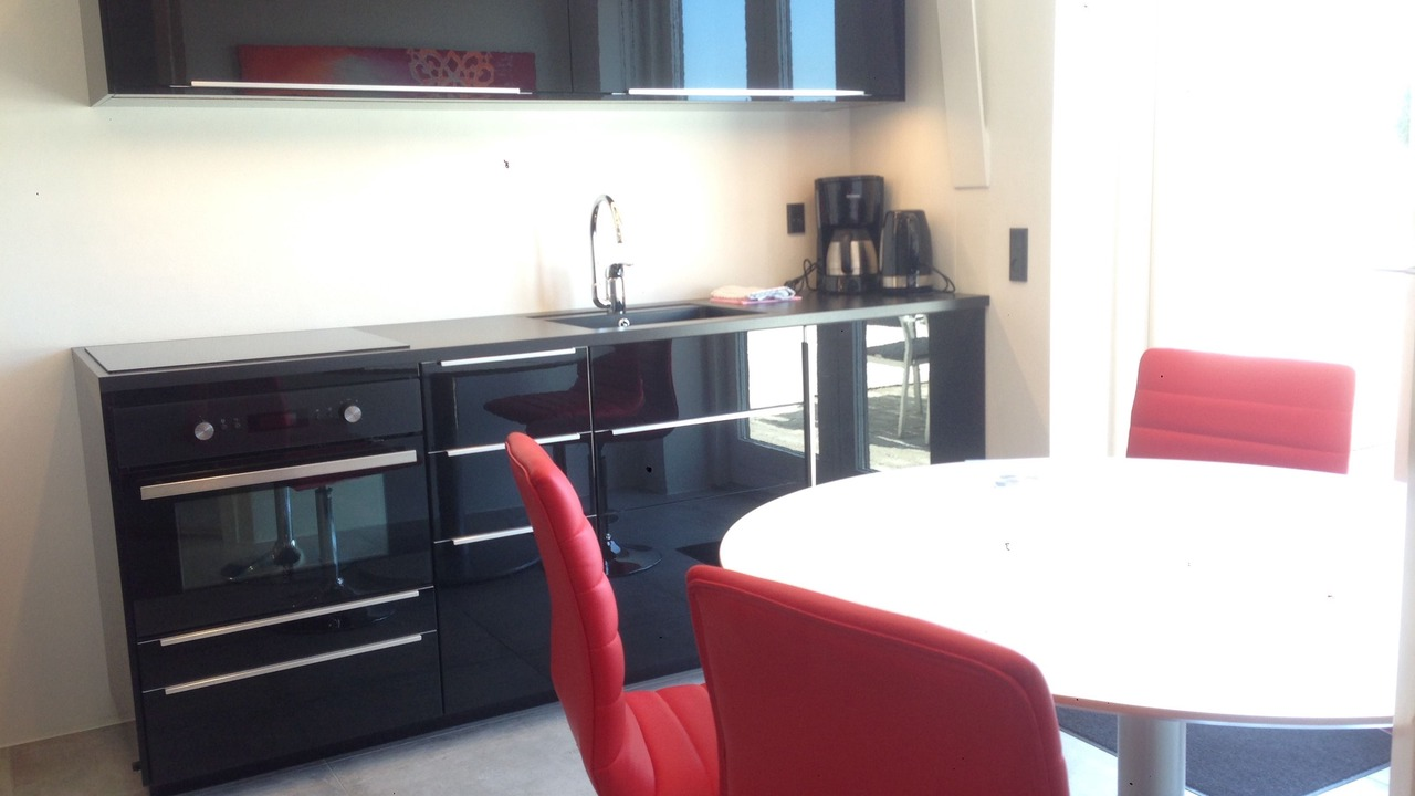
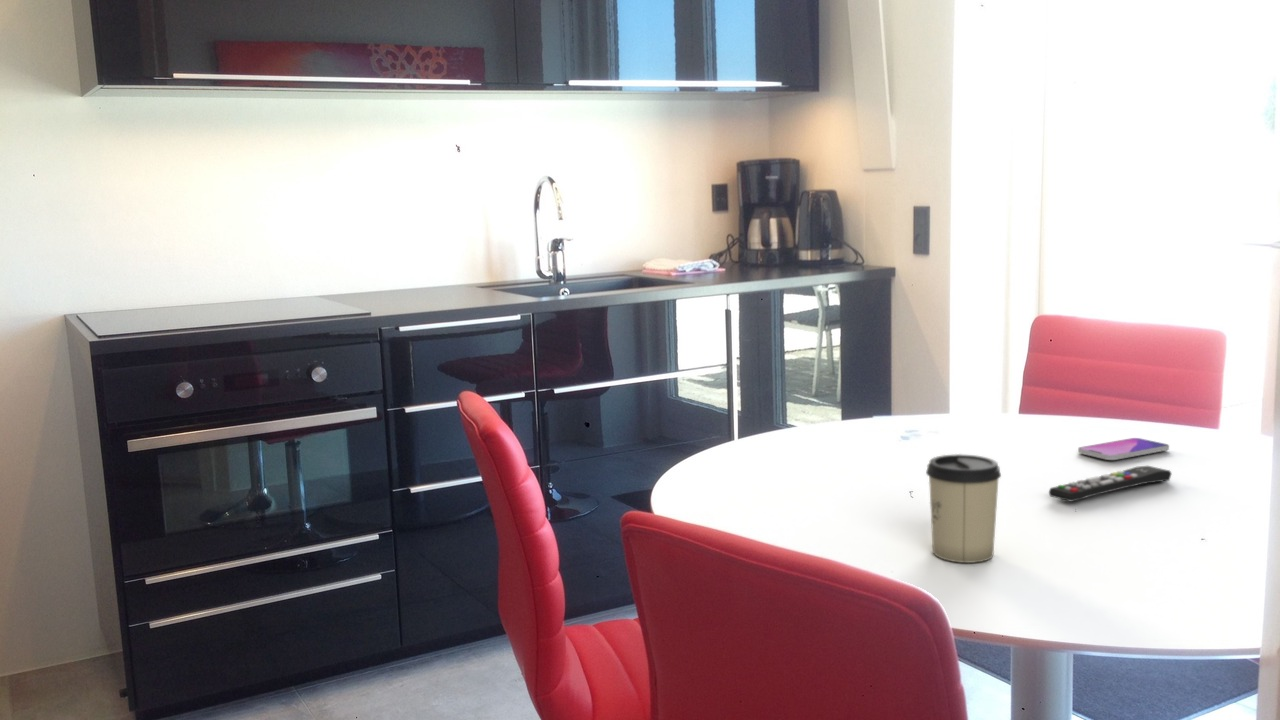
+ cup (962, 507)
+ smartphone (1123, 448)
+ remote control (1111, 483)
